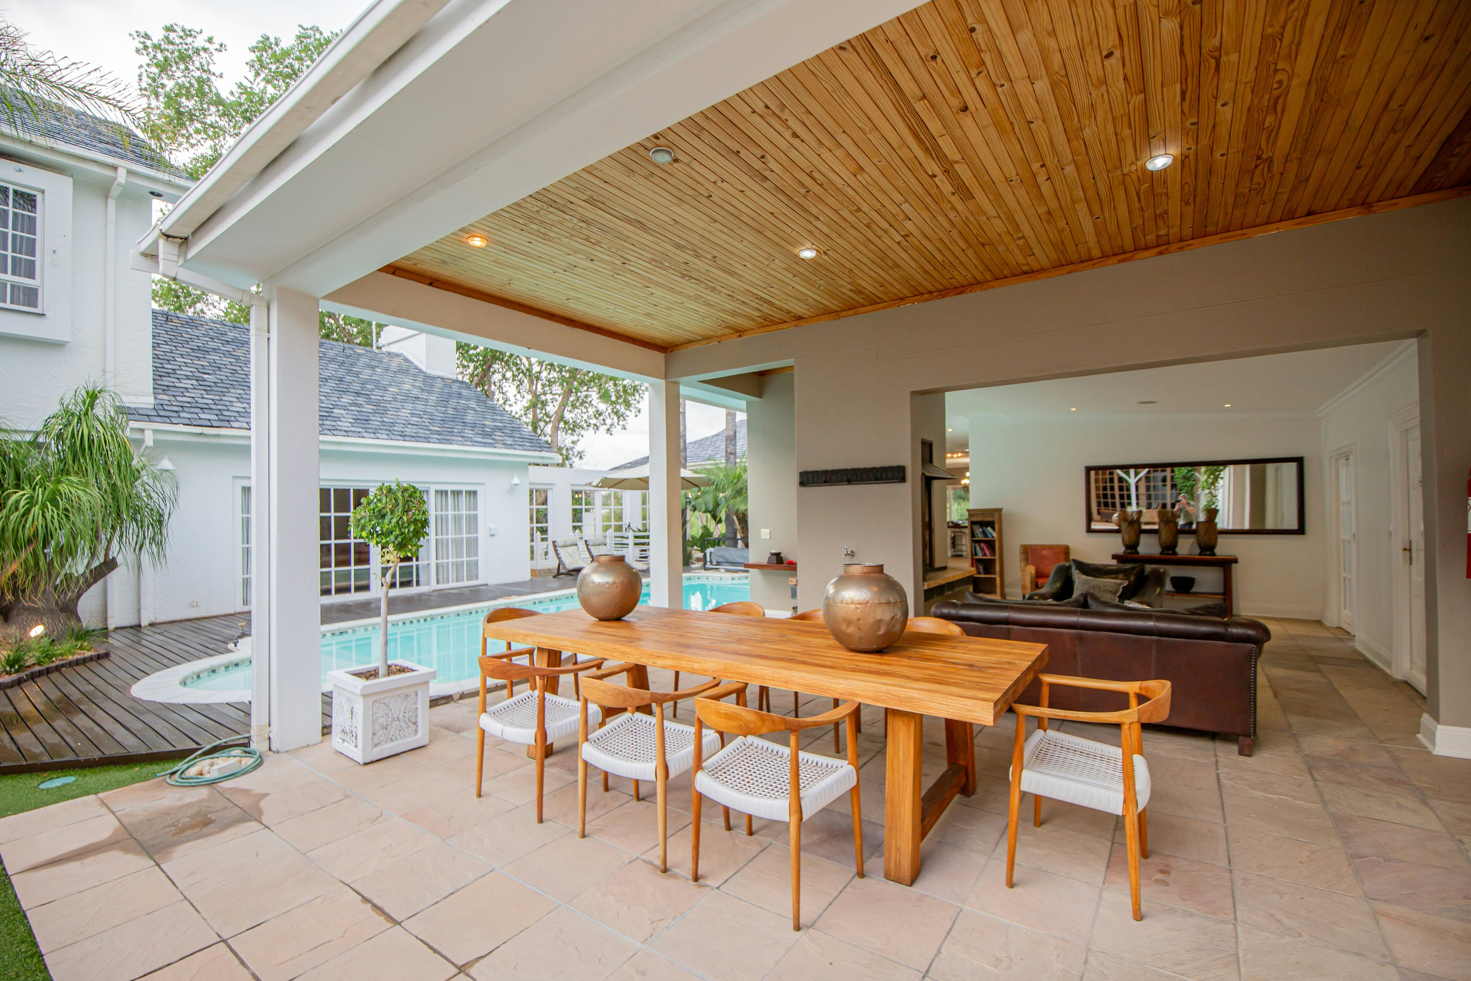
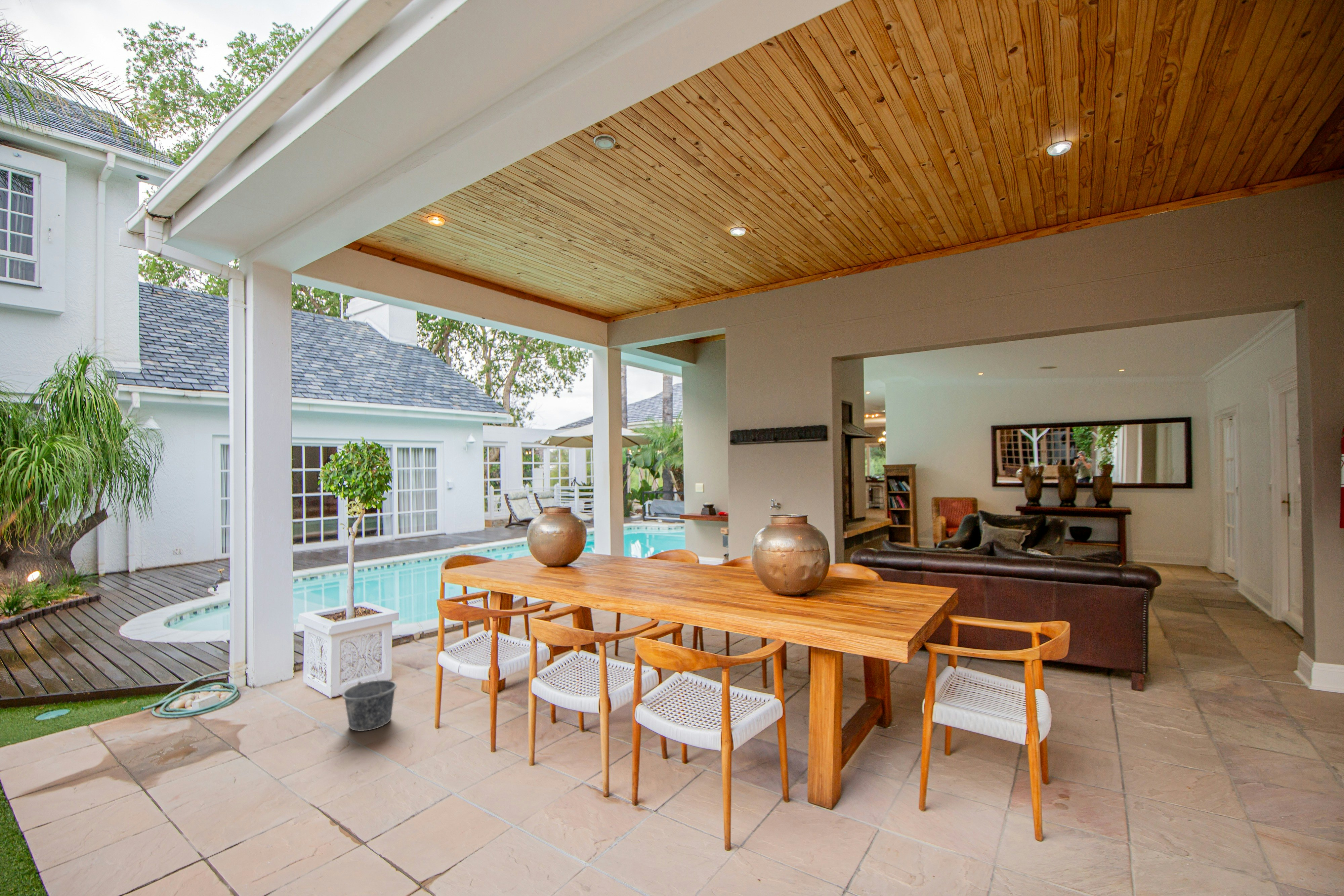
+ bucket (370, 693)
